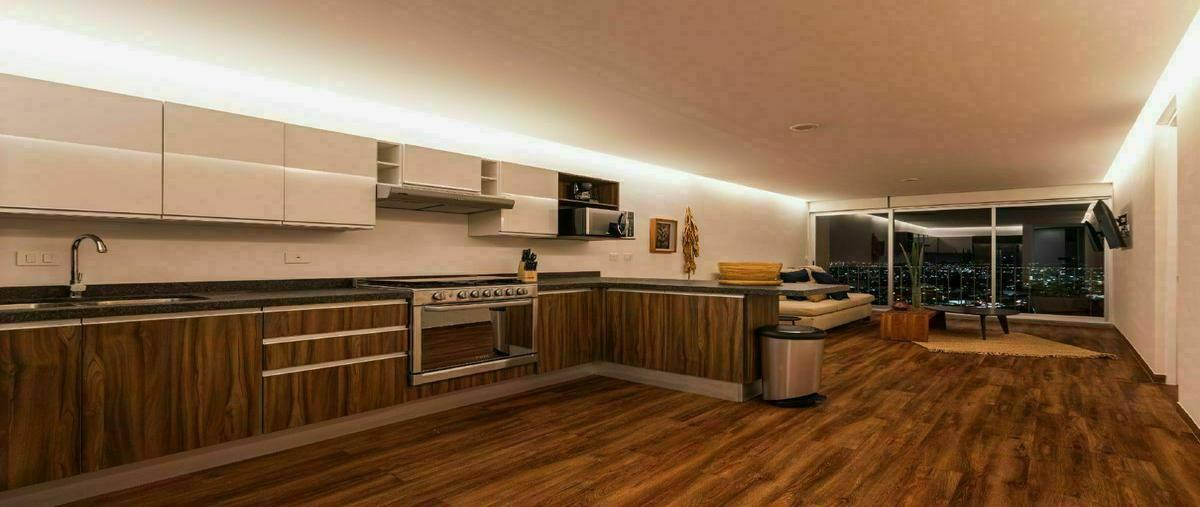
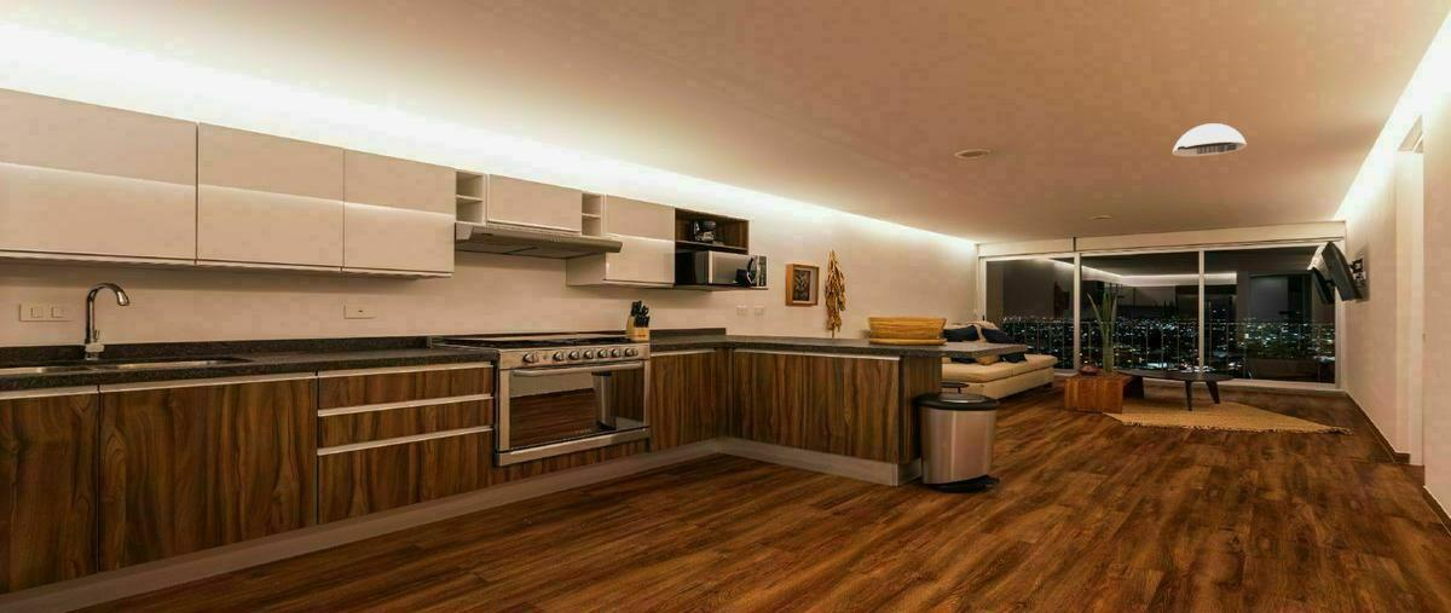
+ ceiling lamp (1208, 137)
